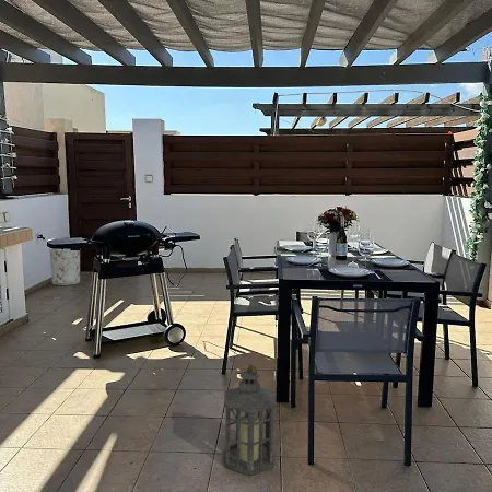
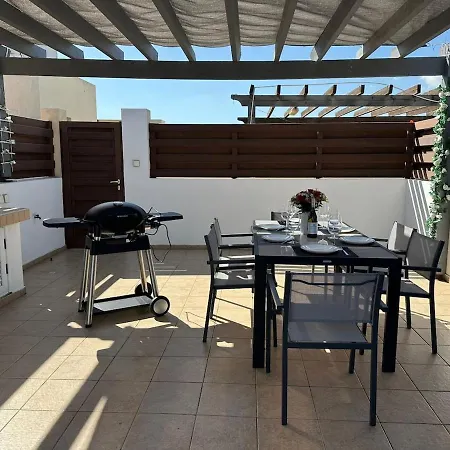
- trash can (65, 259)
- lantern (249, 411)
